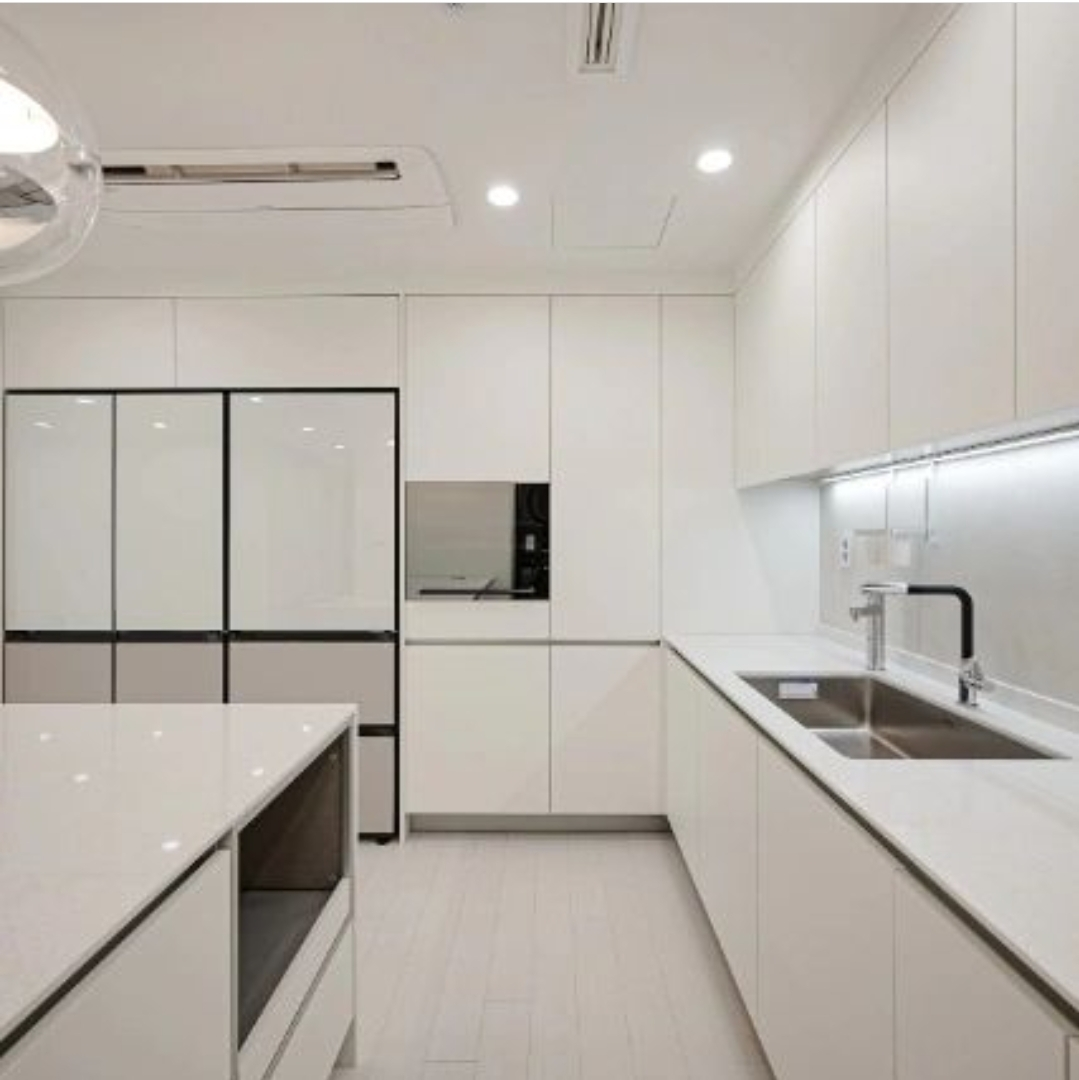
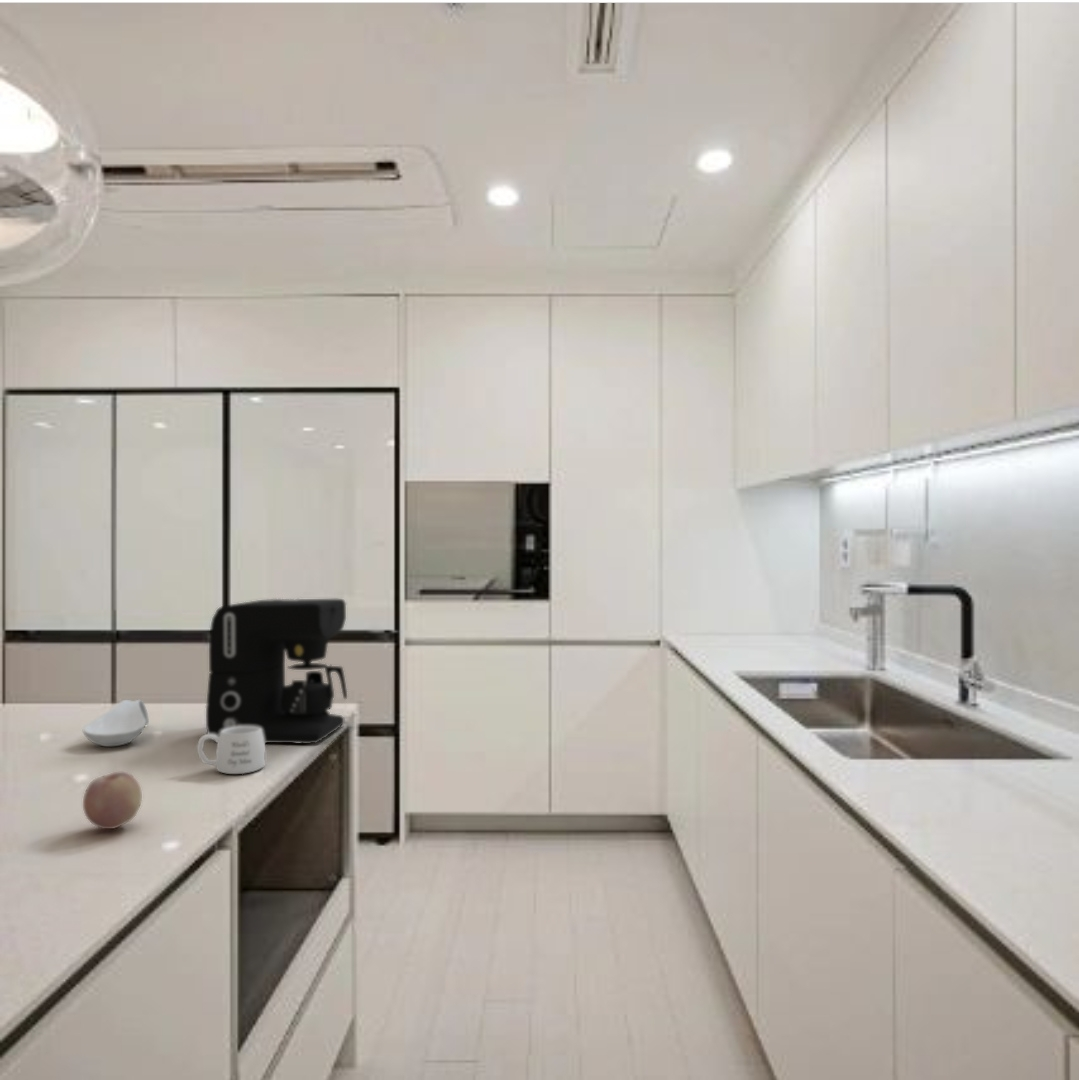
+ coffee maker (284, 667)
+ spoon rest (122, 720)
+ mug (231, 749)
+ fruit (112, 801)
